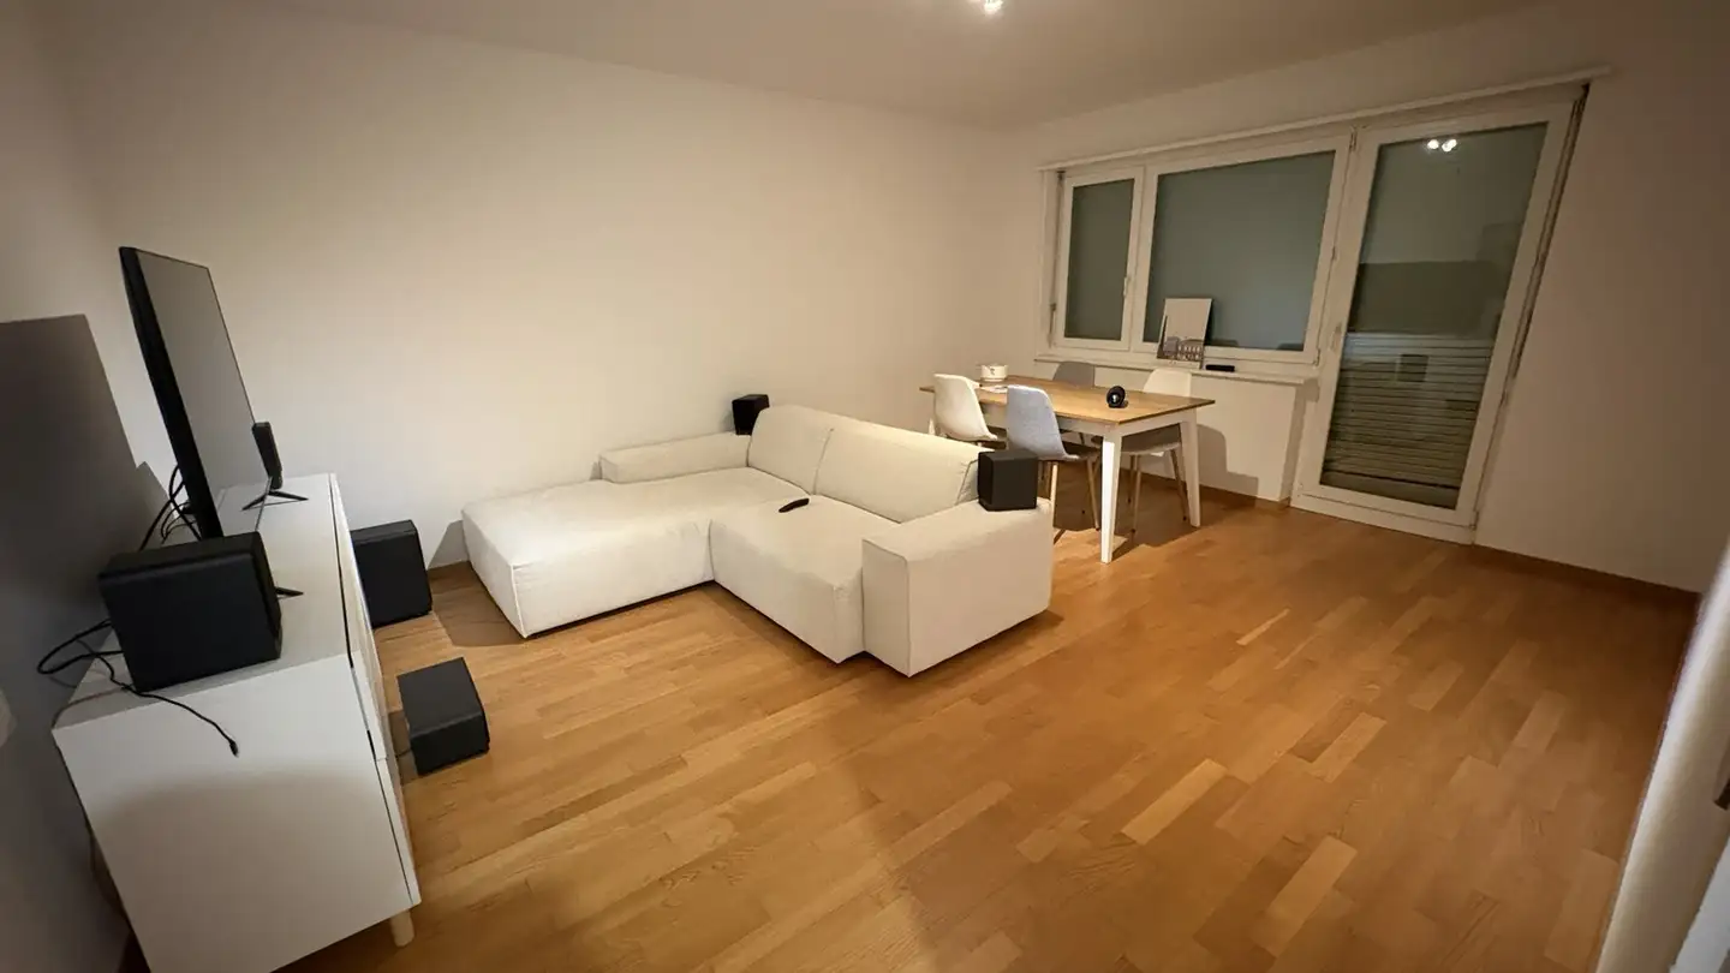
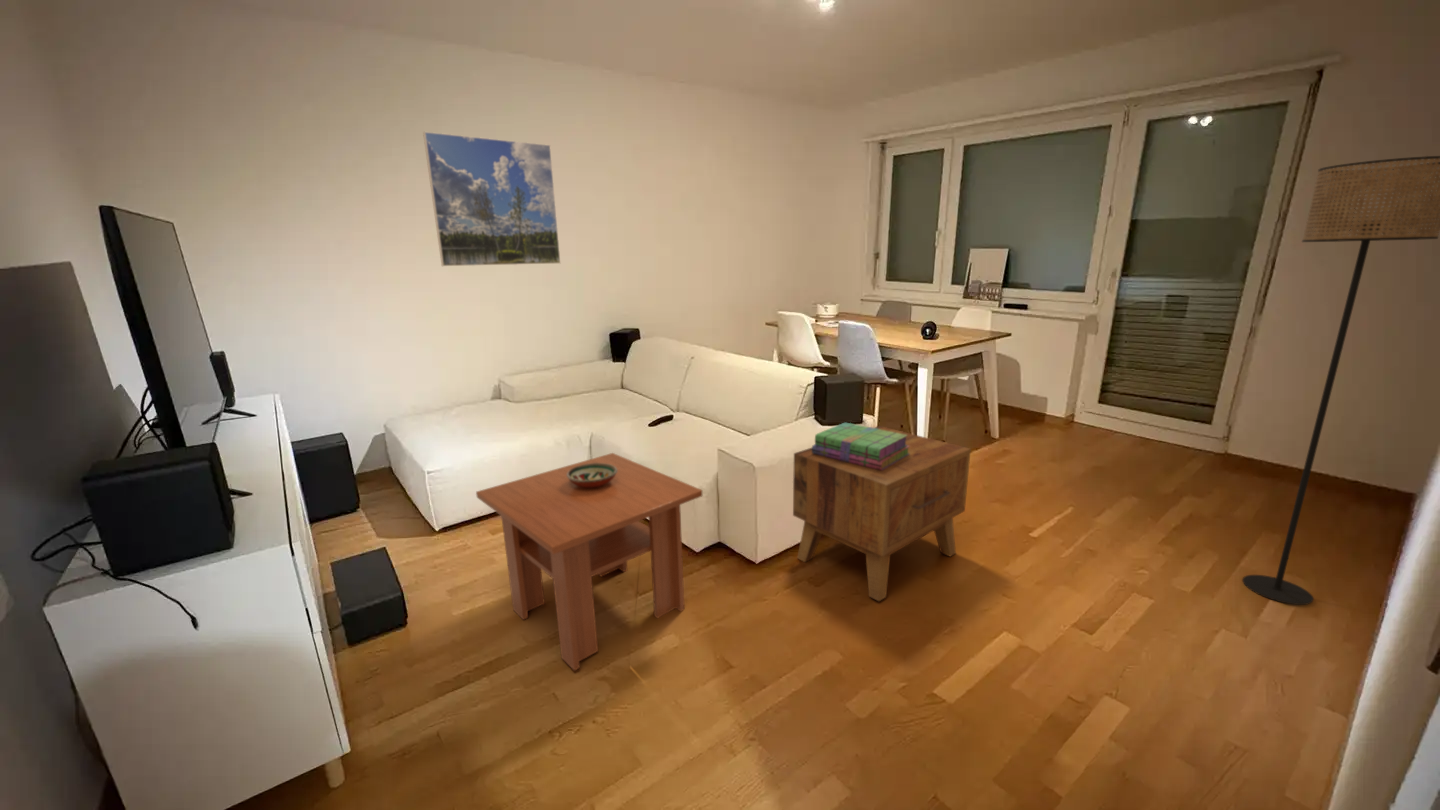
+ side table (882, 505)
+ coffee table (593, 552)
+ floor lamp (1325, 397)
+ stack of books (860, 444)
+ decorative bowl (592, 476)
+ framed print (497, 203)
